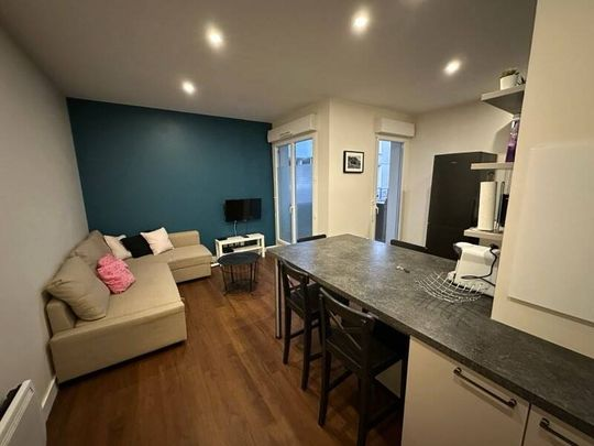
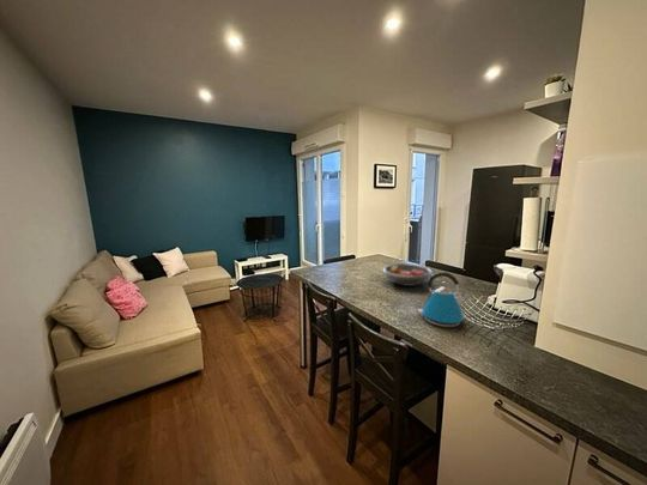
+ kettle (441, 296)
+ fruit bowl (406, 274)
